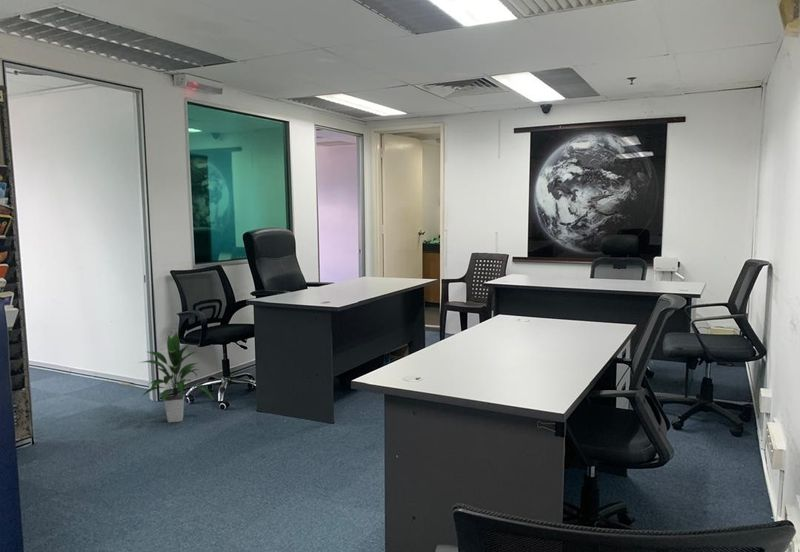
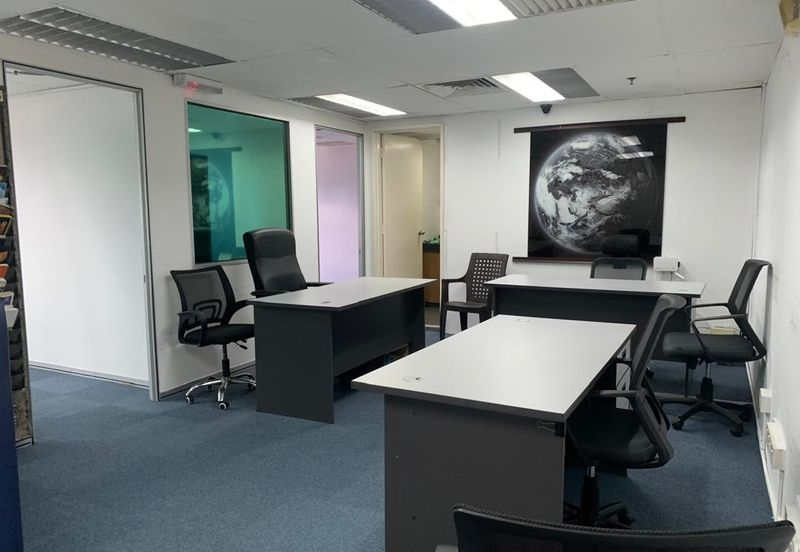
- indoor plant (176, 378)
